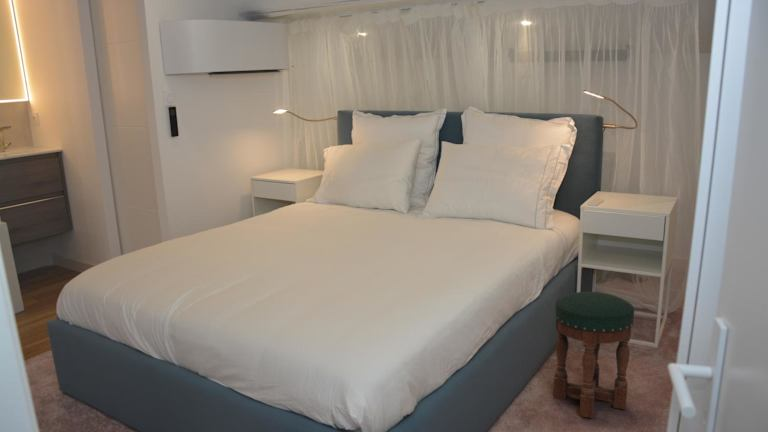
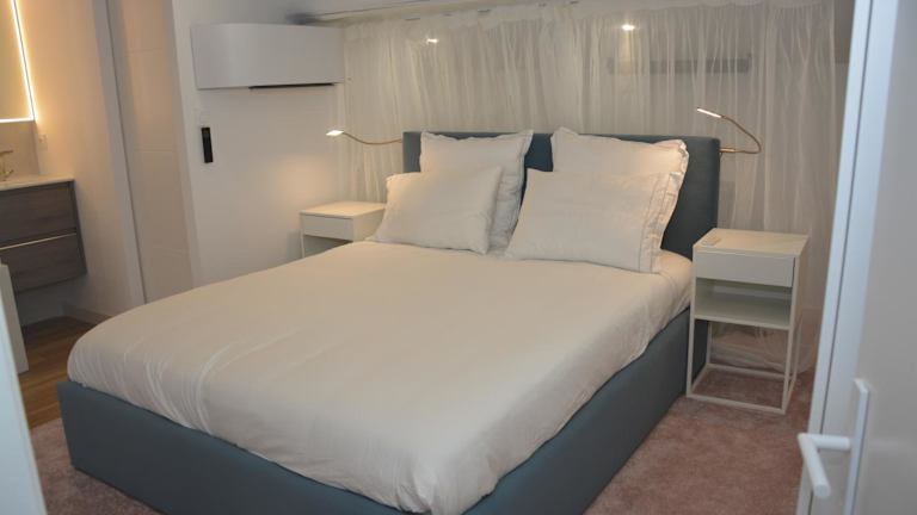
- stool (592, 349)
